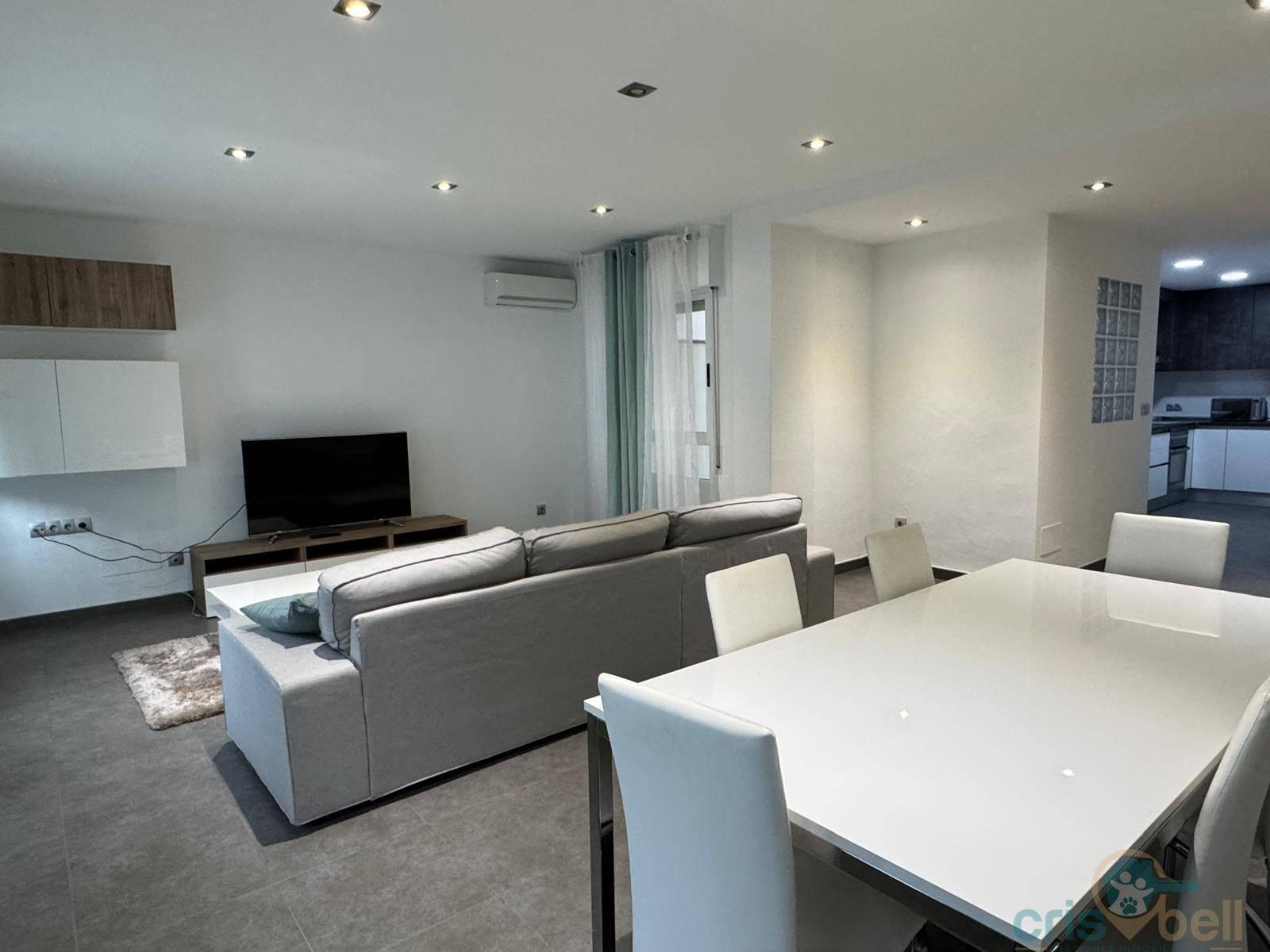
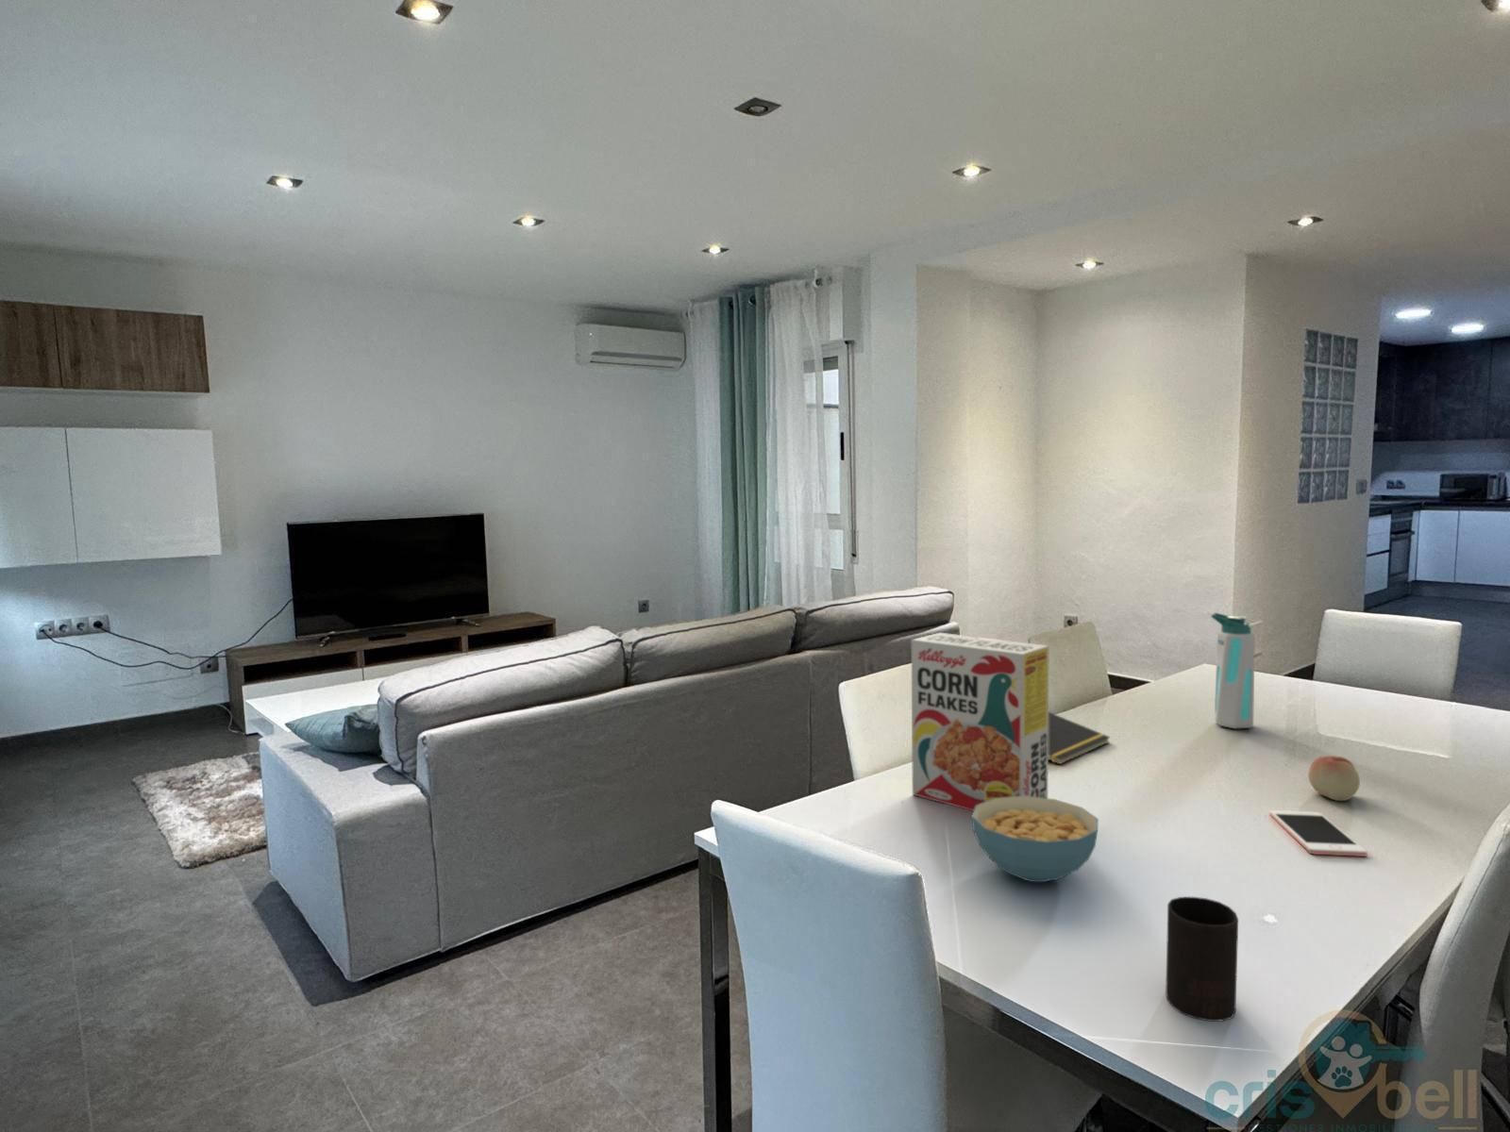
+ cereal box (977, 723)
+ cup (1201, 957)
+ water bottle (1232, 669)
+ fruit (1335, 778)
+ notepad (1053, 736)
+ cell phone (1315, 832)
+ cereal bowl (1033, 847)
